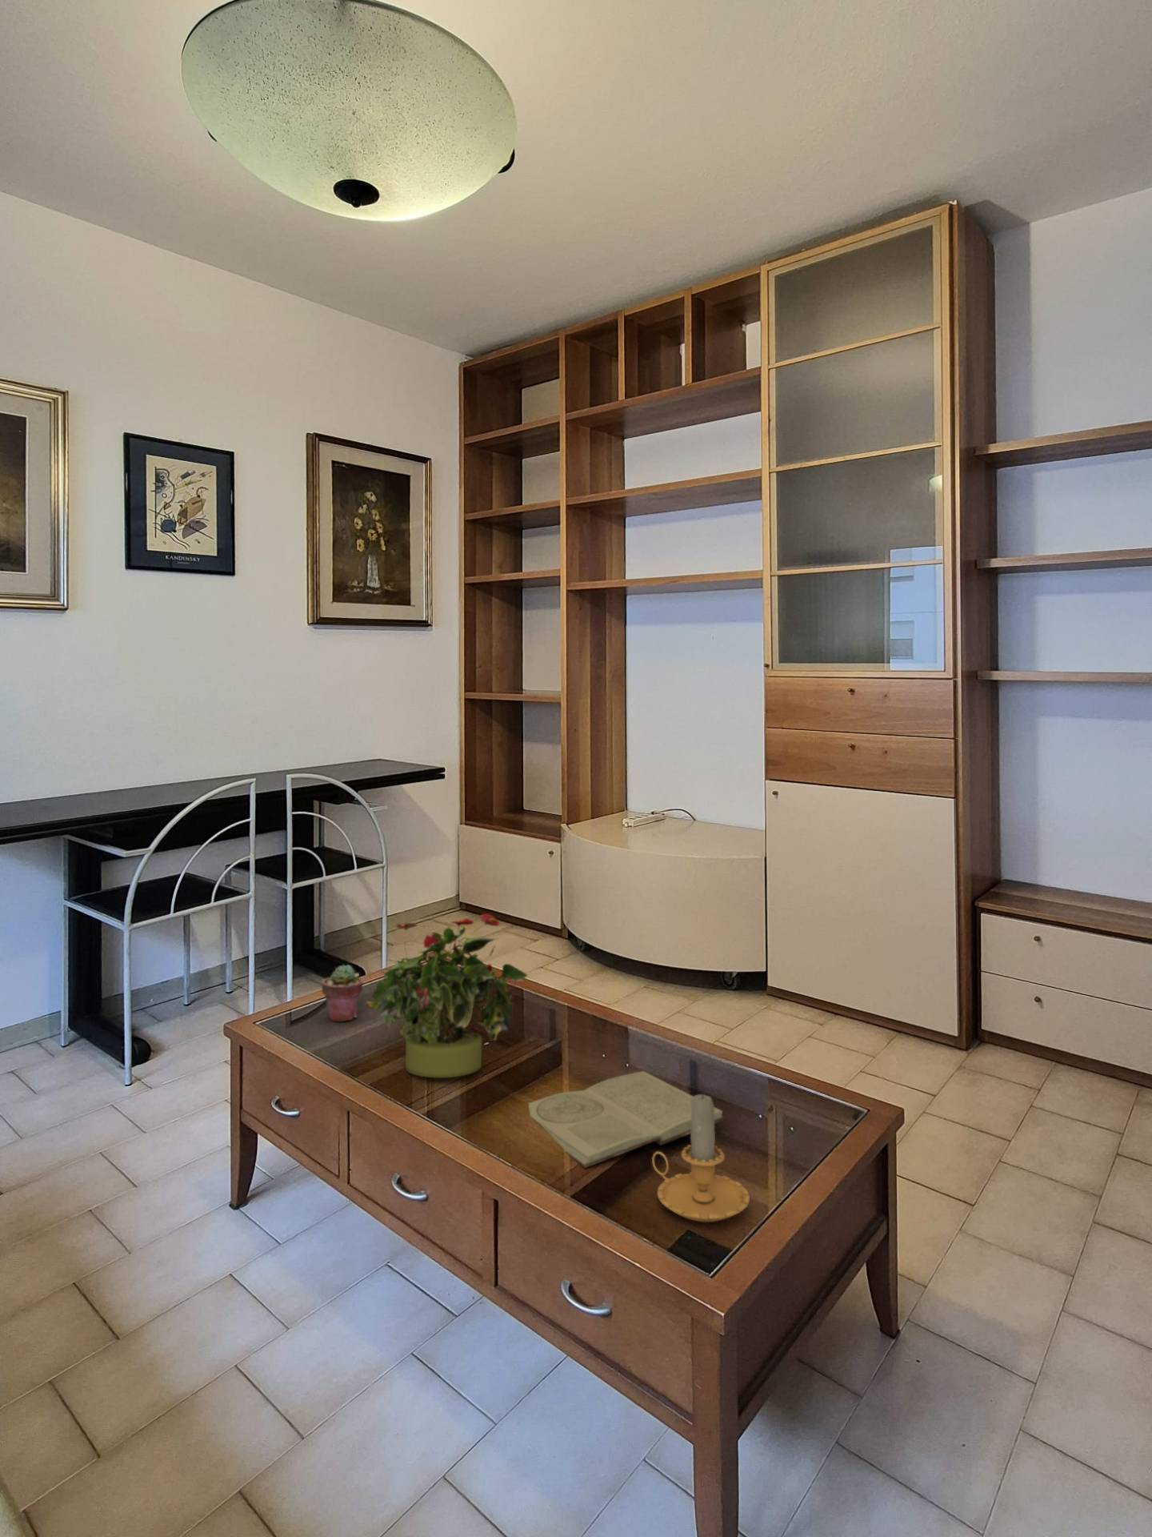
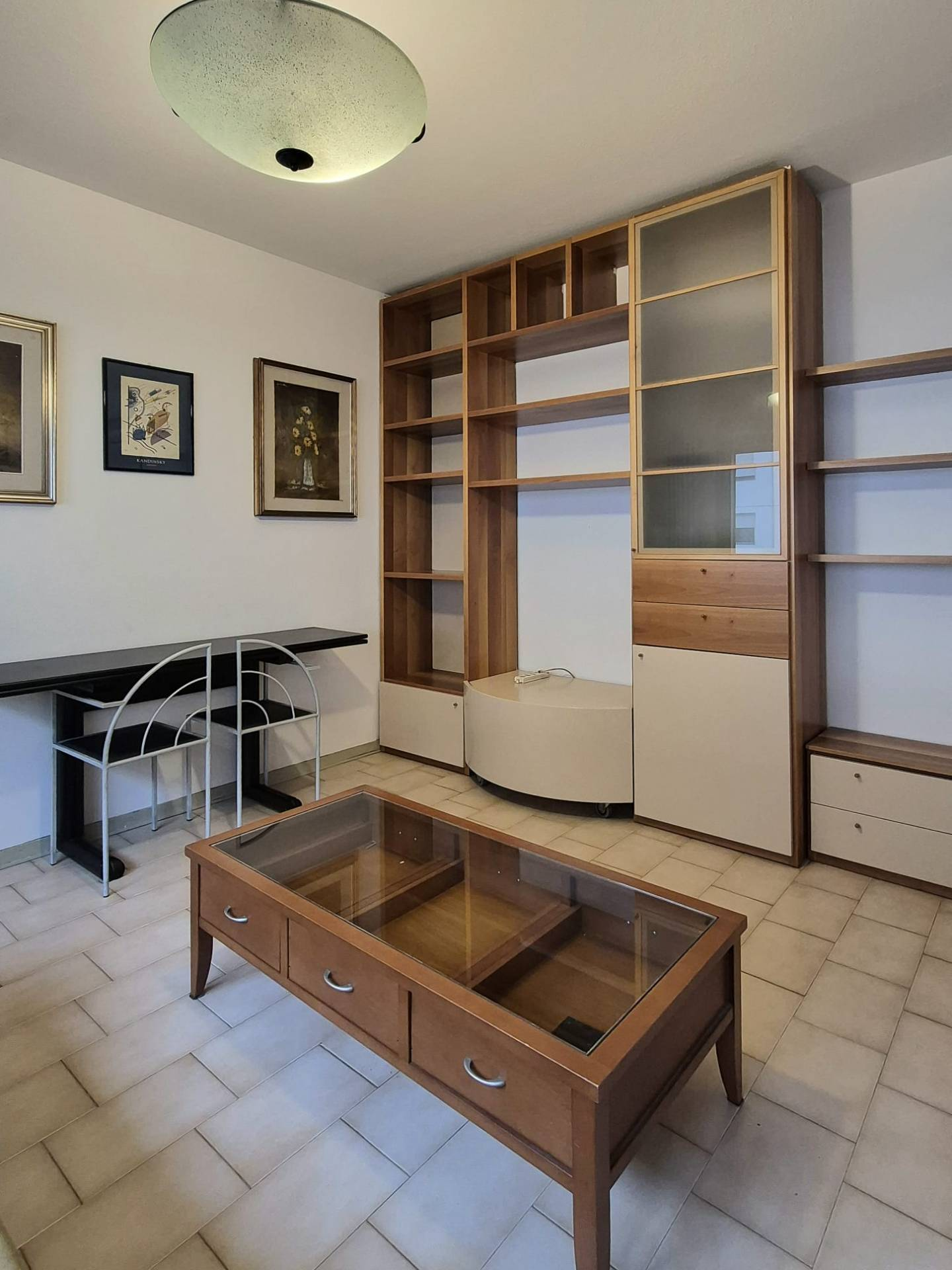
- candle (693, 1146)
- potted succulent (342, 991)
- potted plant (438, 988)
- book (617, 1112)
